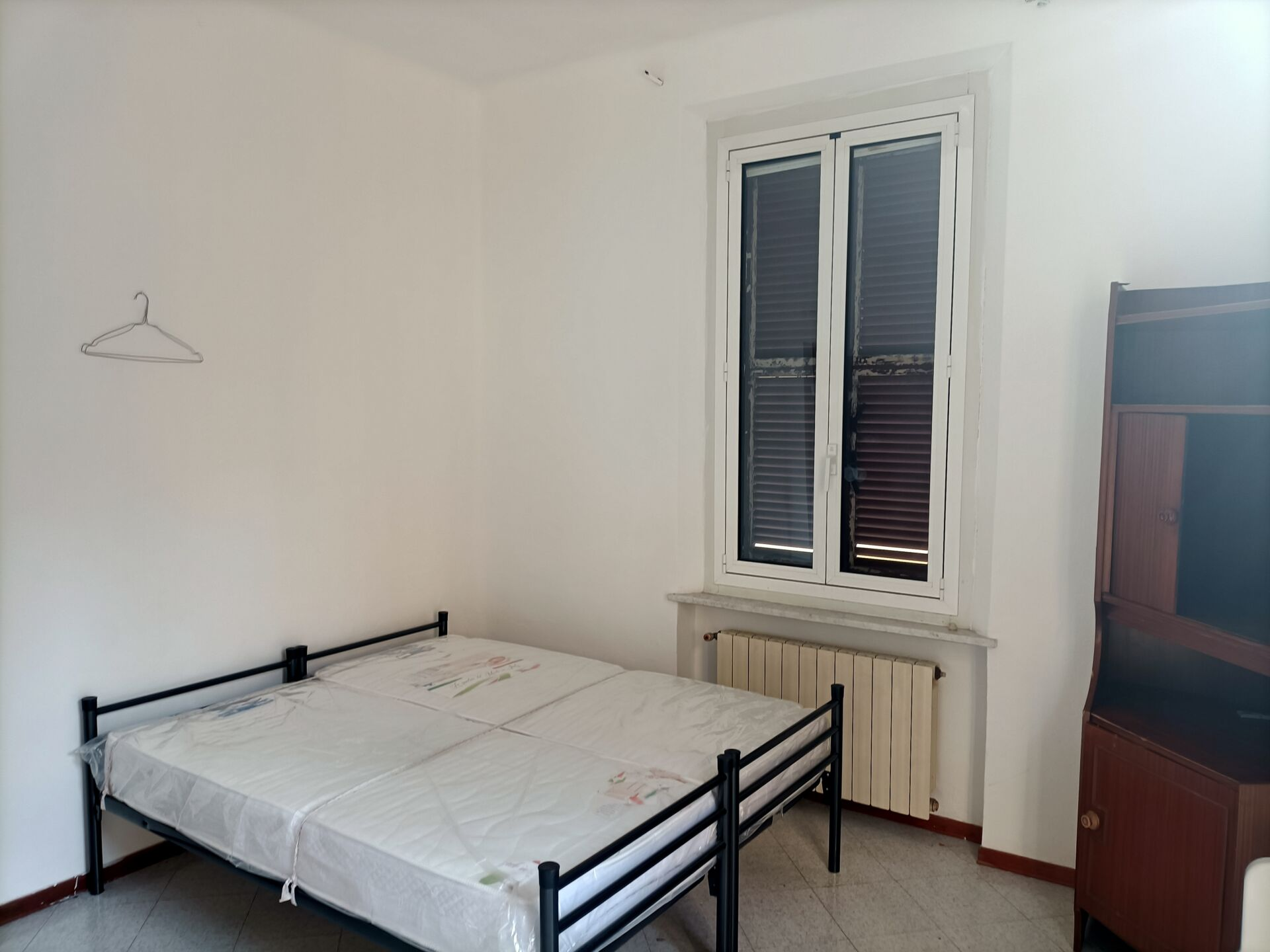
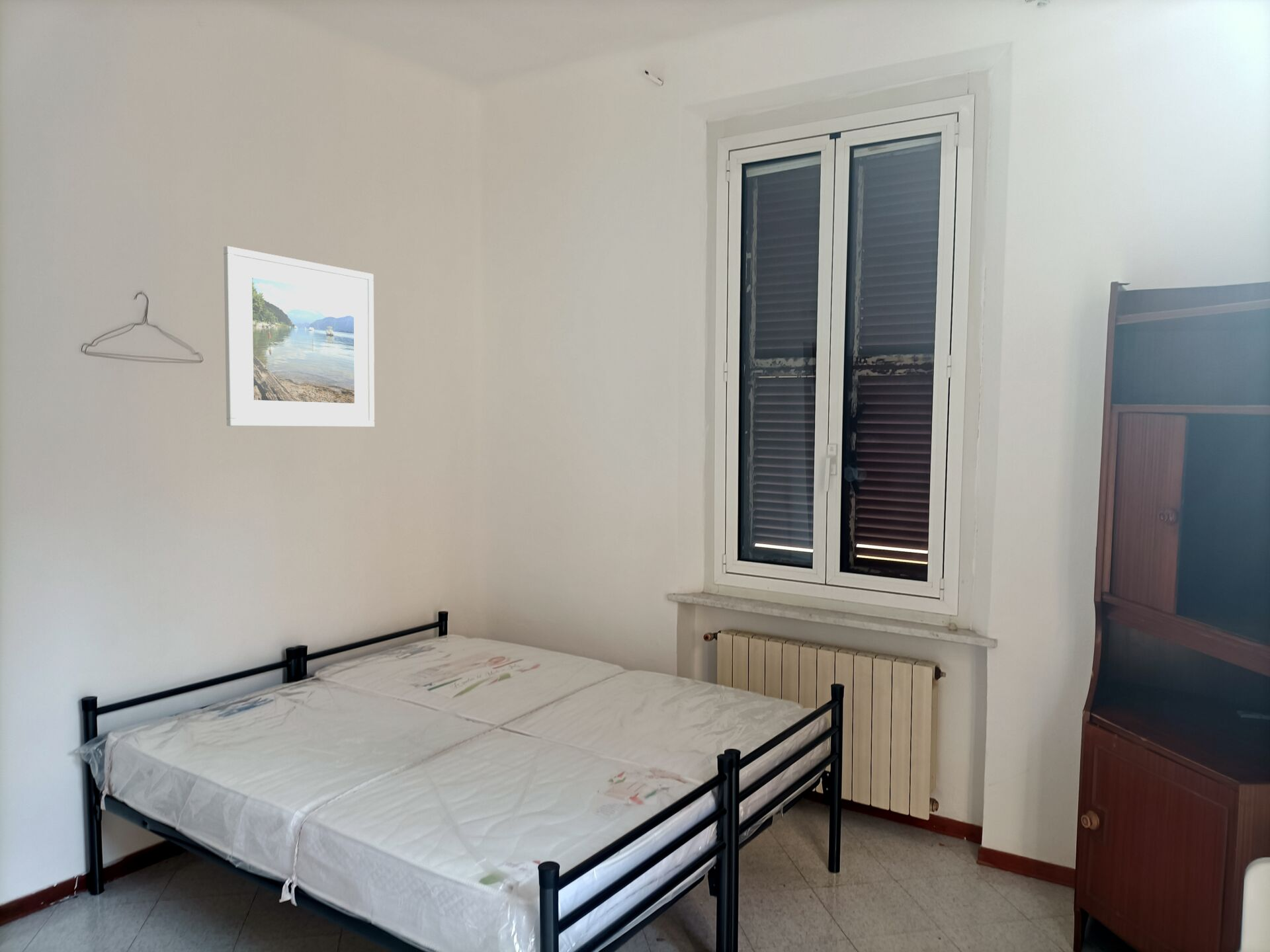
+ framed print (305, 344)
